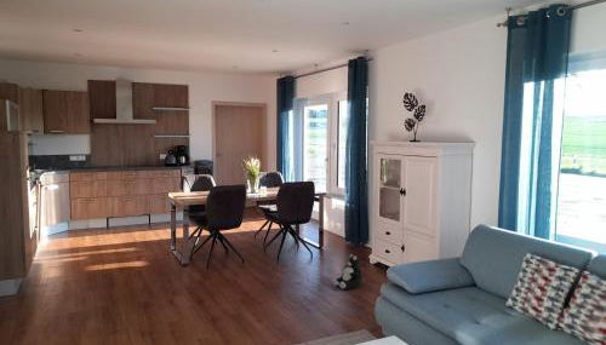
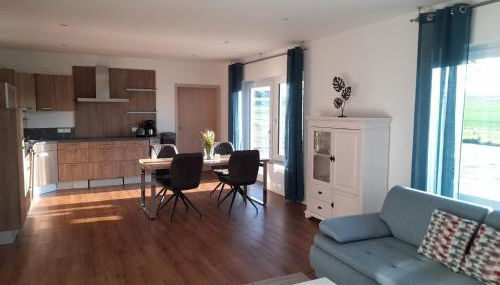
- plush toy (348, 270)
